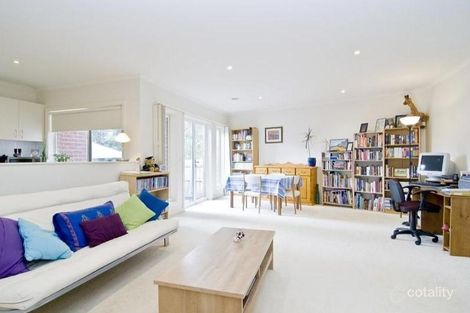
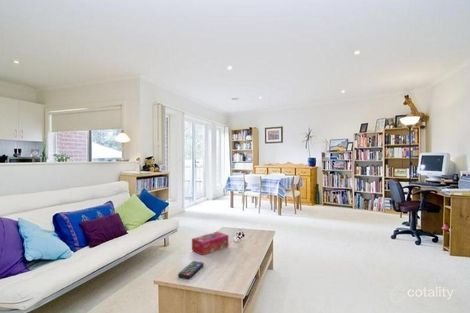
+ tissue box (210, 242)
+ remote control (191, 269)
